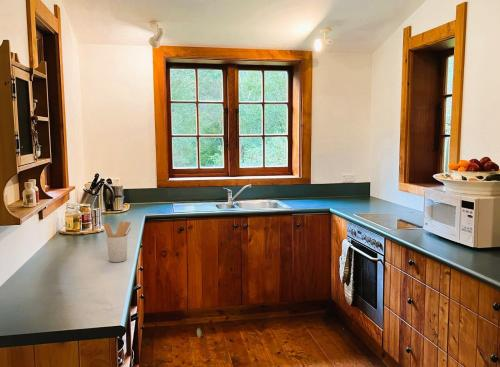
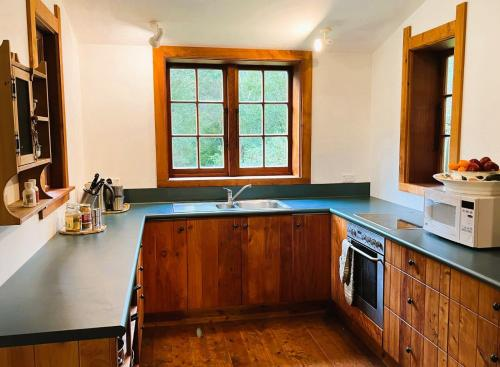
- utensil holder (119, 240)
